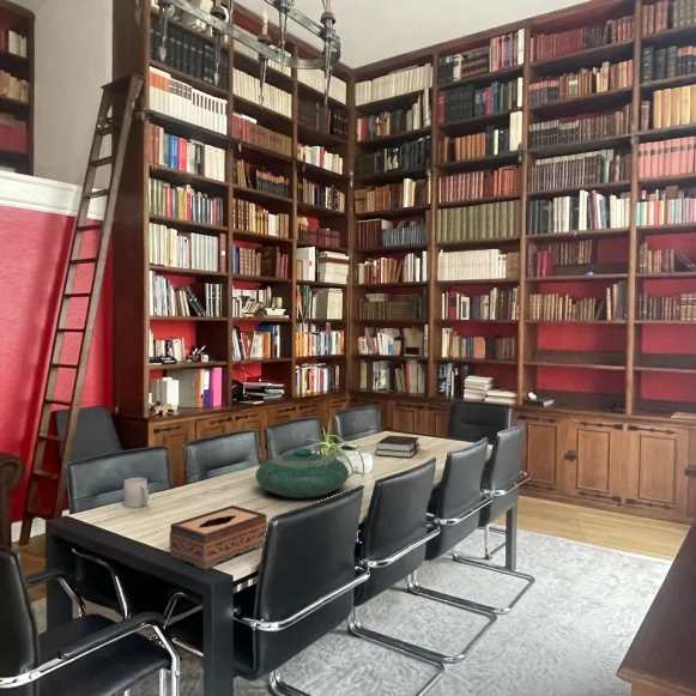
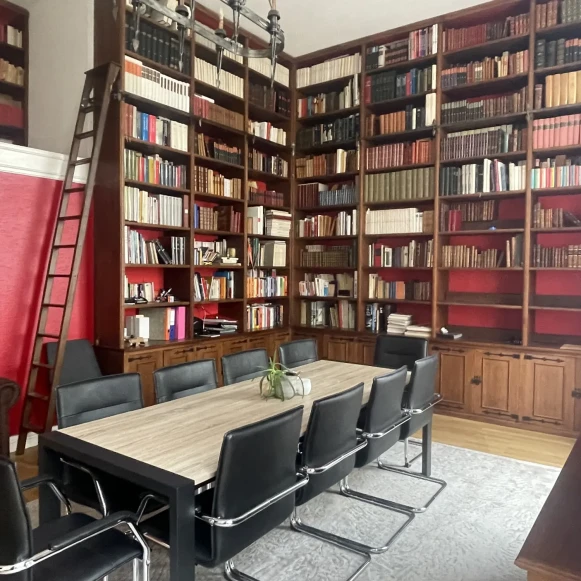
- decorative bowl (302, 470)
- tissue box (219, 534)
- mug (138, 492)
- hardback book (398, 446)
